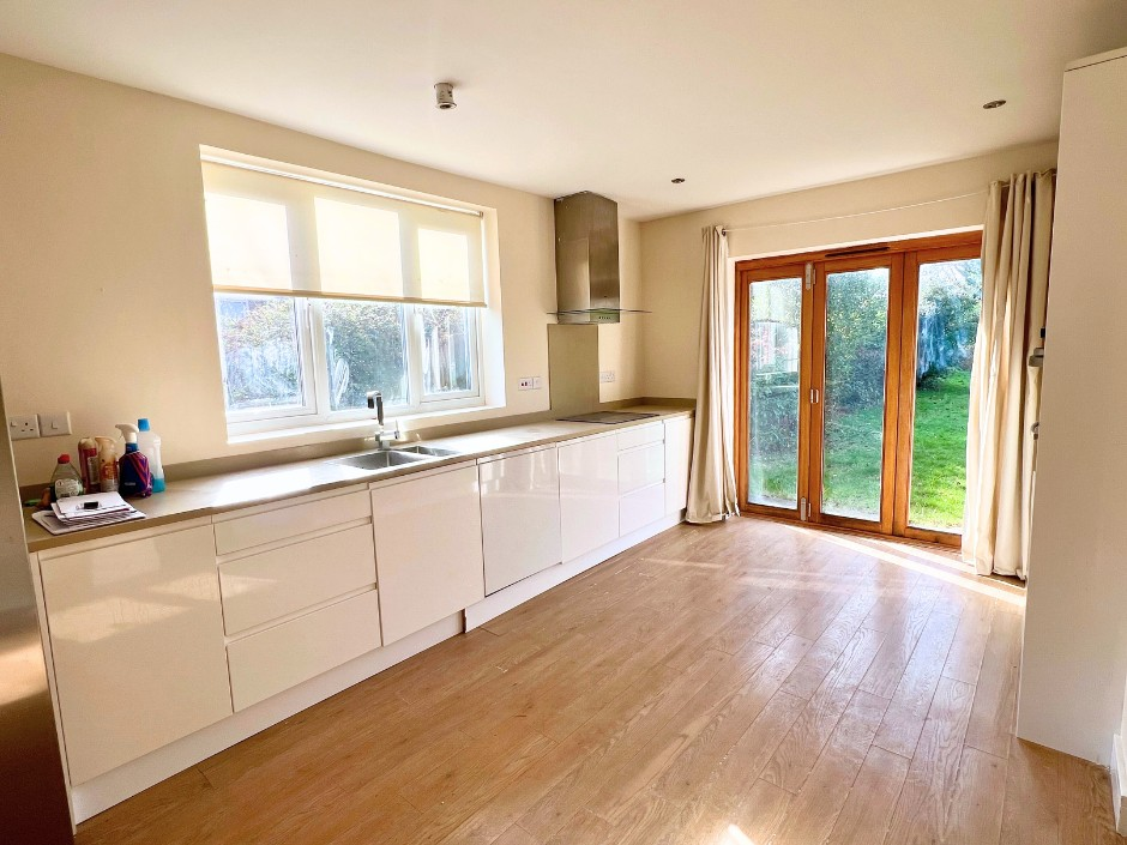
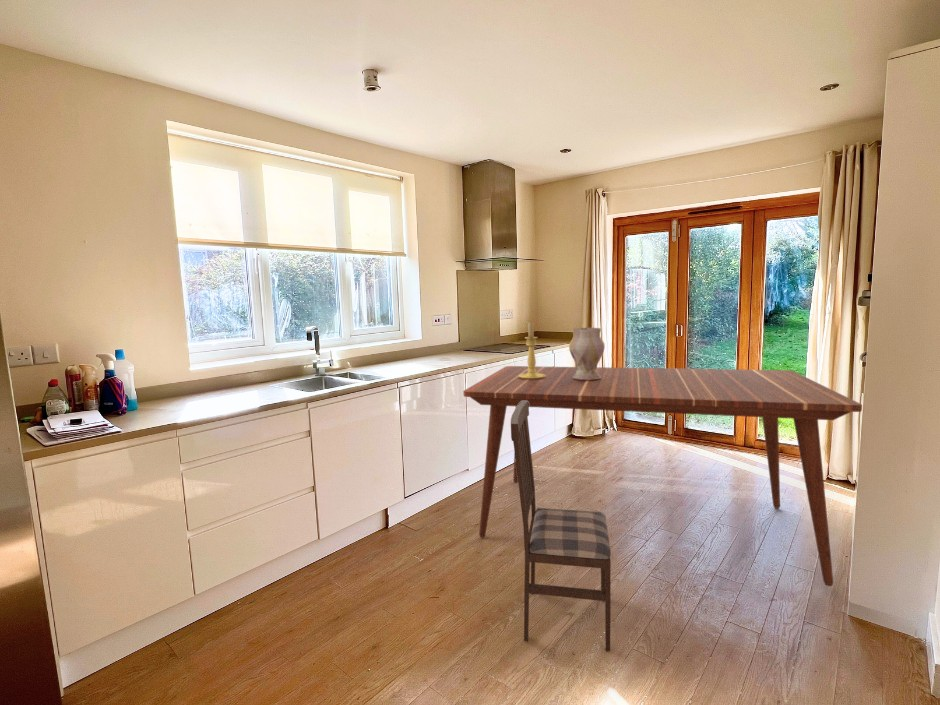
+ dining table (635, 411)
+ dining chair (561, 517)
+ vase (586, 353)
+ candle holder (531, 349)
